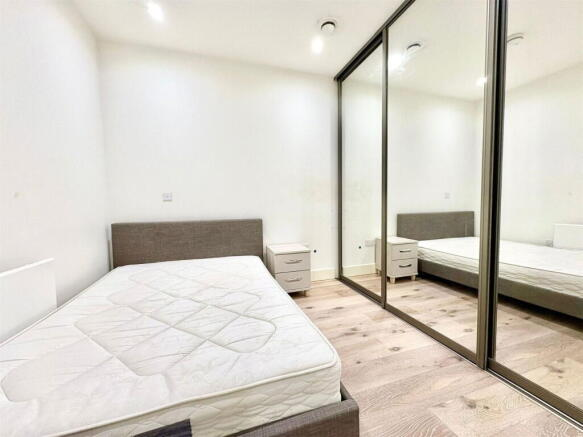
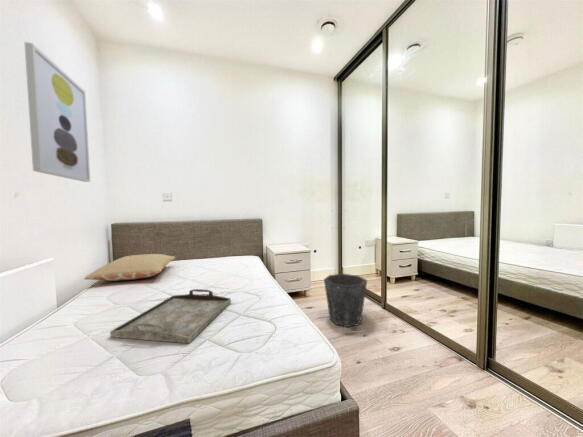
+ pillow (137, 266)
+ wall art (64, 124)
+ waste bin (345, 299)
+ serving tray (179, 310)
